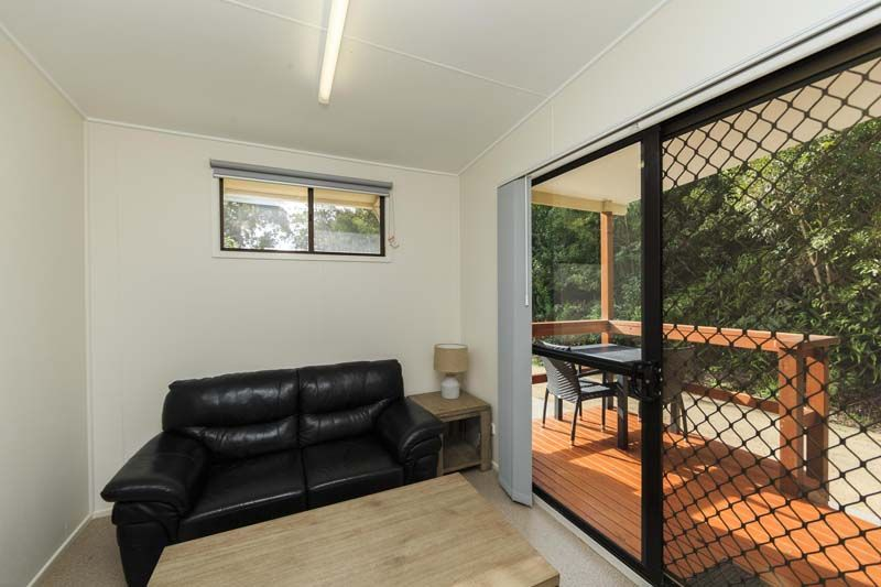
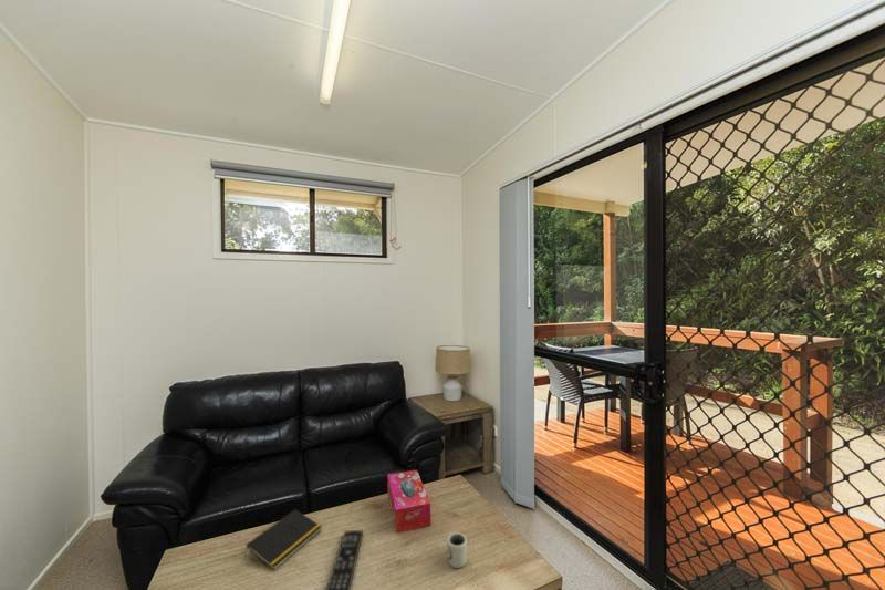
+ notepad (285, 536)
+ tissue box (407, 498)
+ remote control (345, 561)
+ cup (456, 547)
